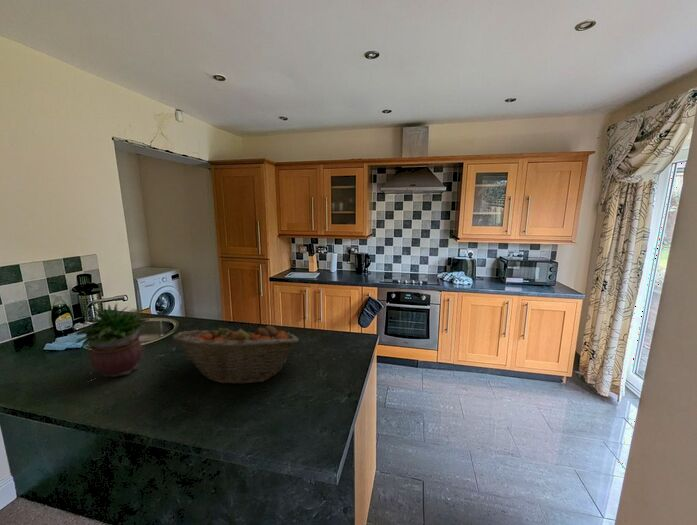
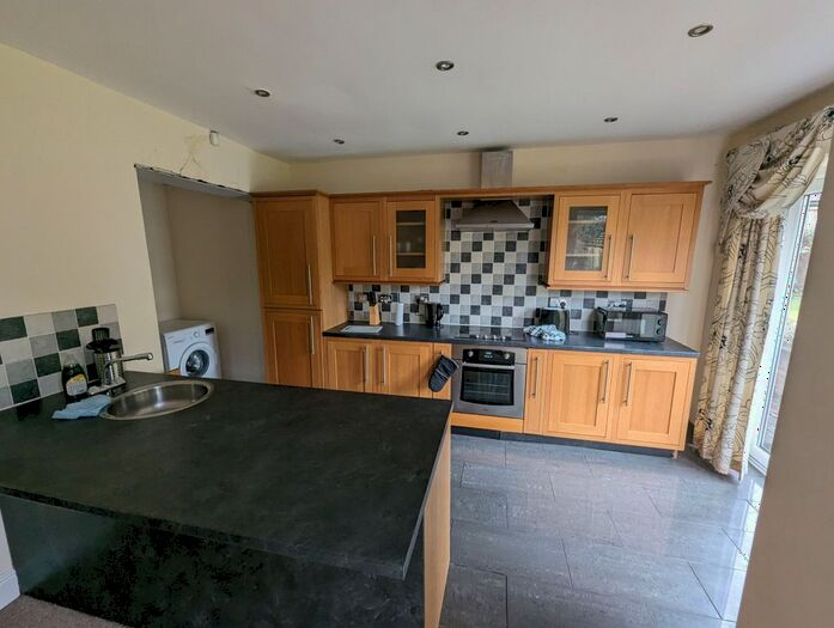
- potted plant (116, 338)
- fruit basket (239, 345)
